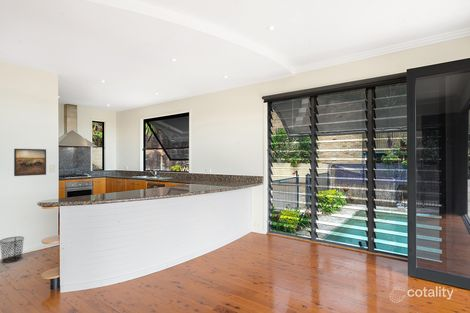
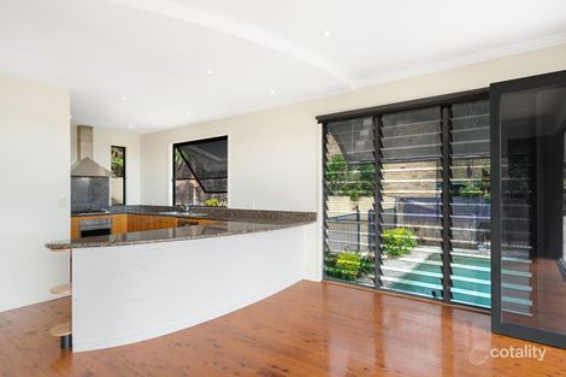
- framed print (30, 162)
- waste bin (11, 250)
